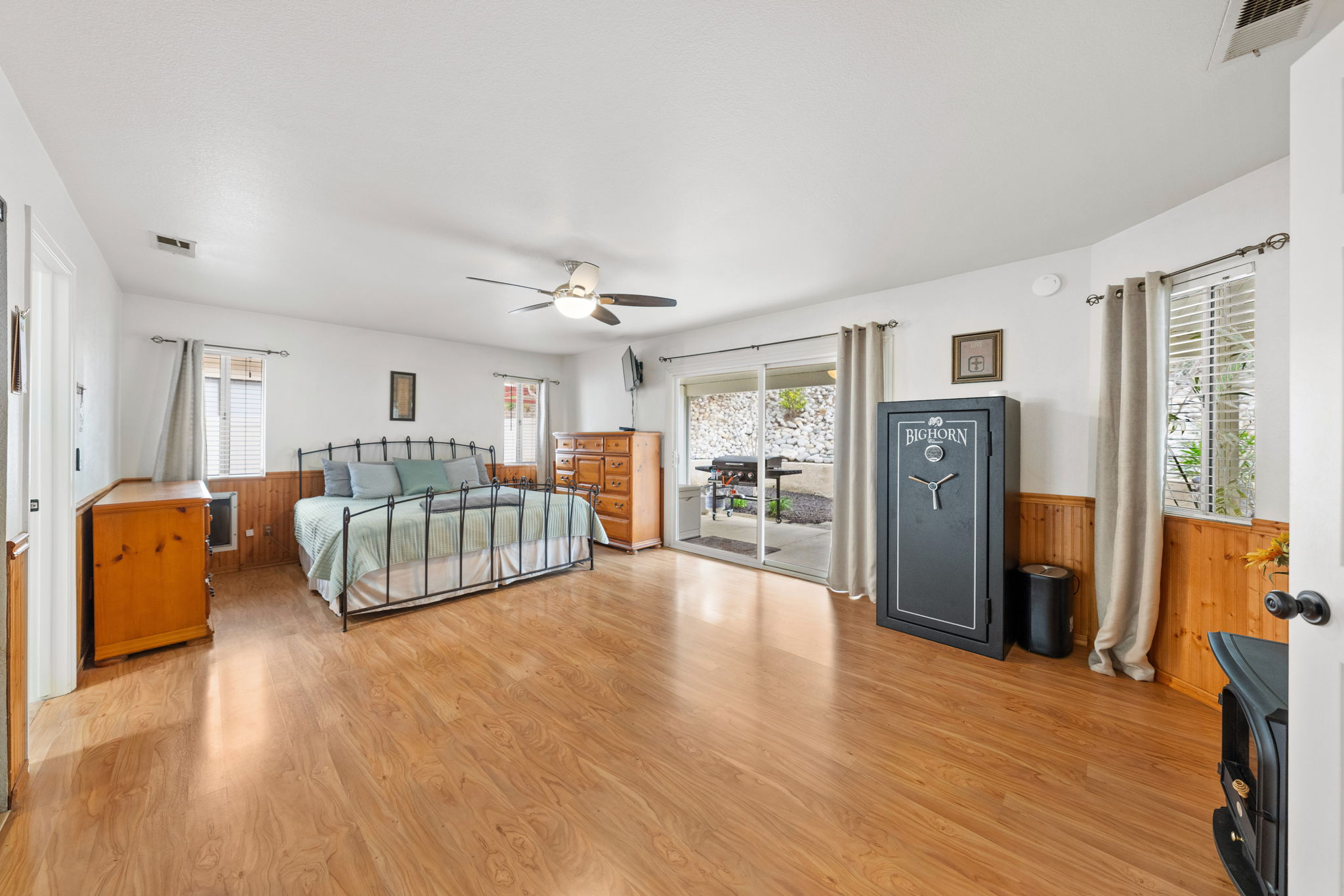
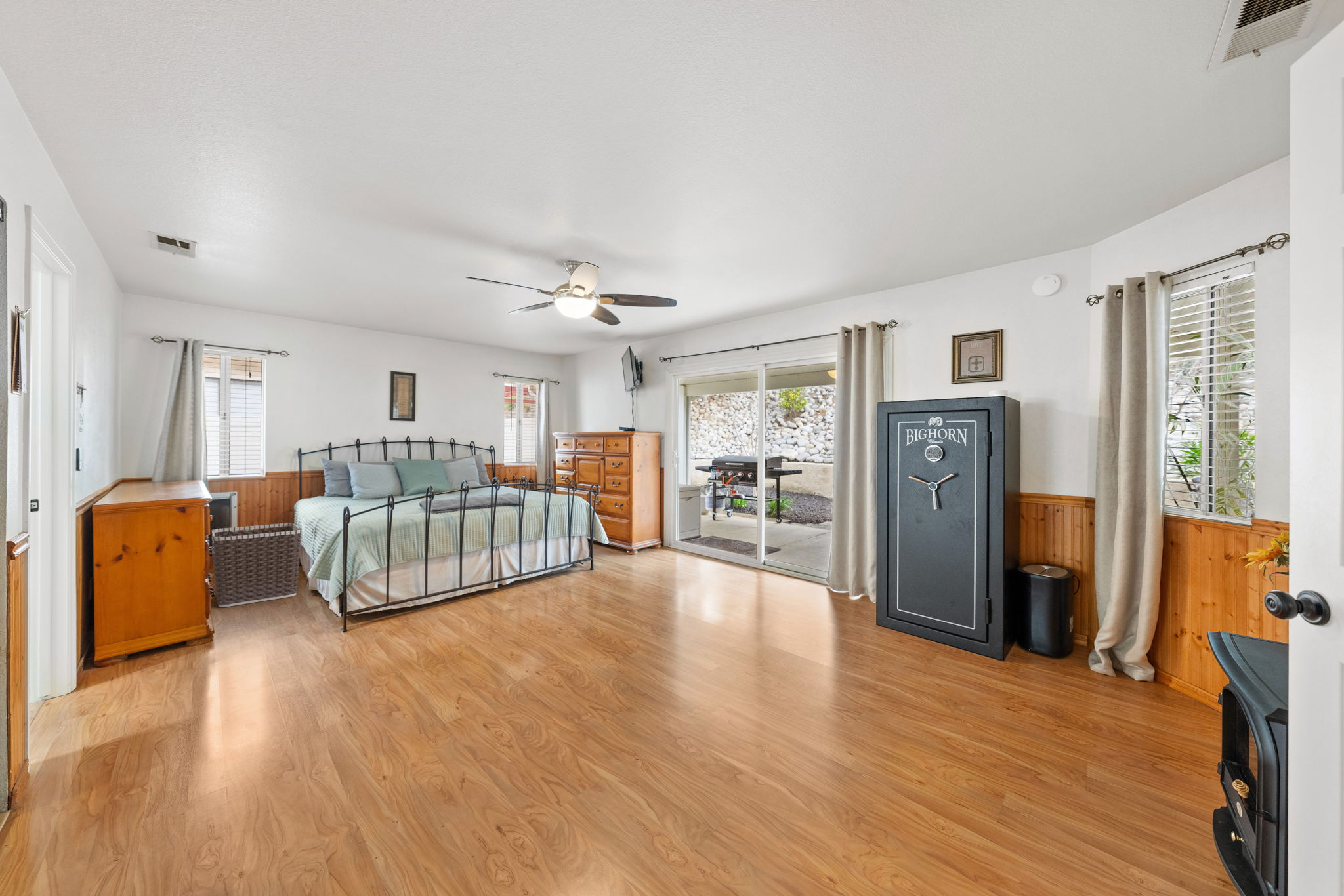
+ clothes hamper (257, 562)
